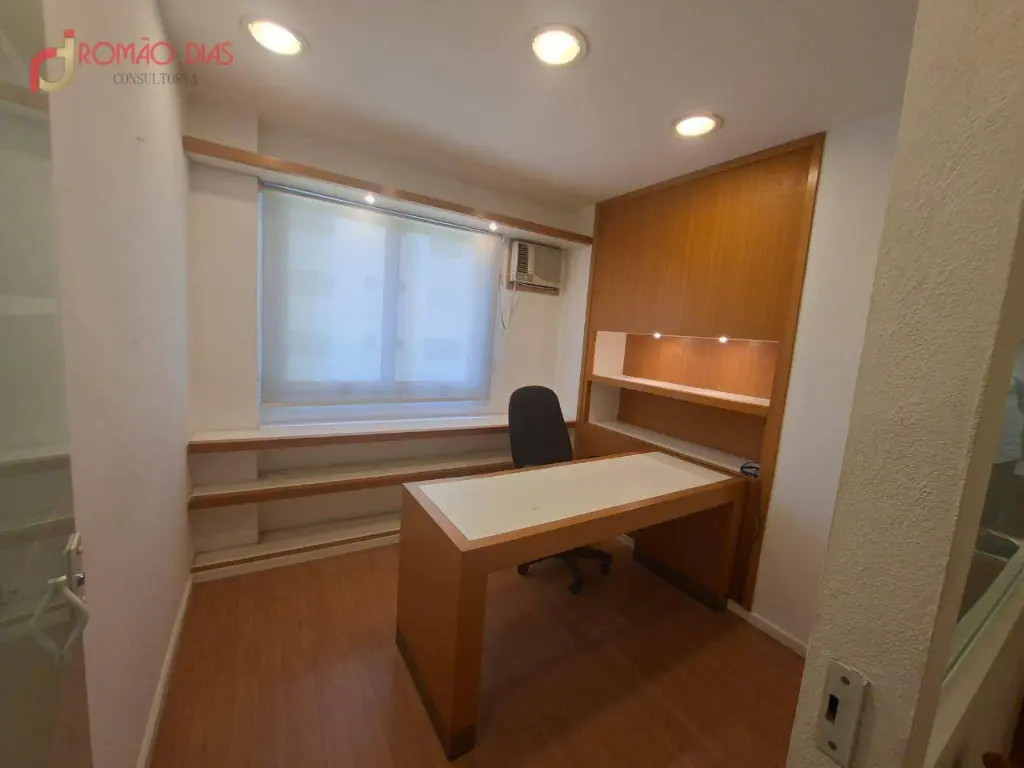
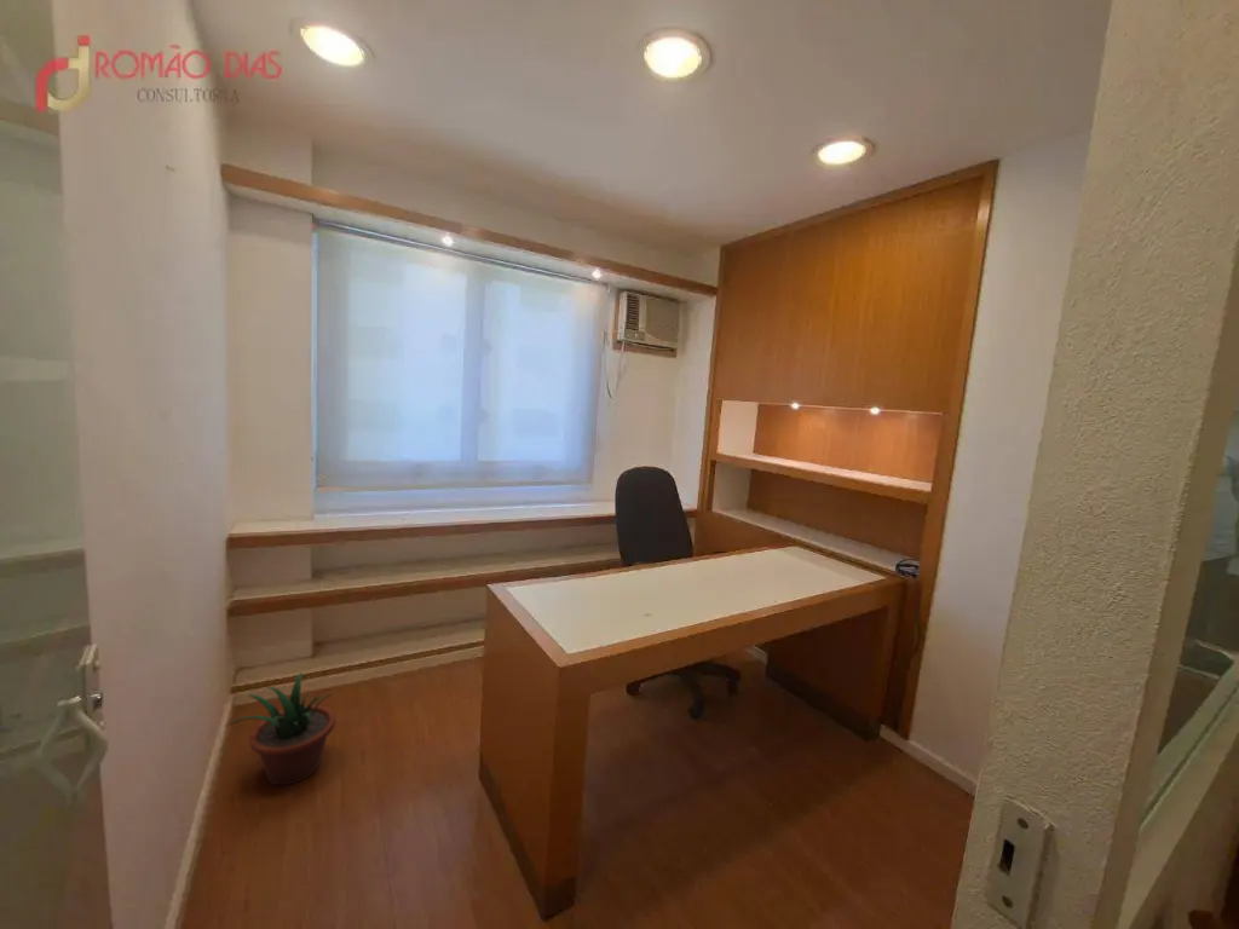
+ potted plant (284, 734)
